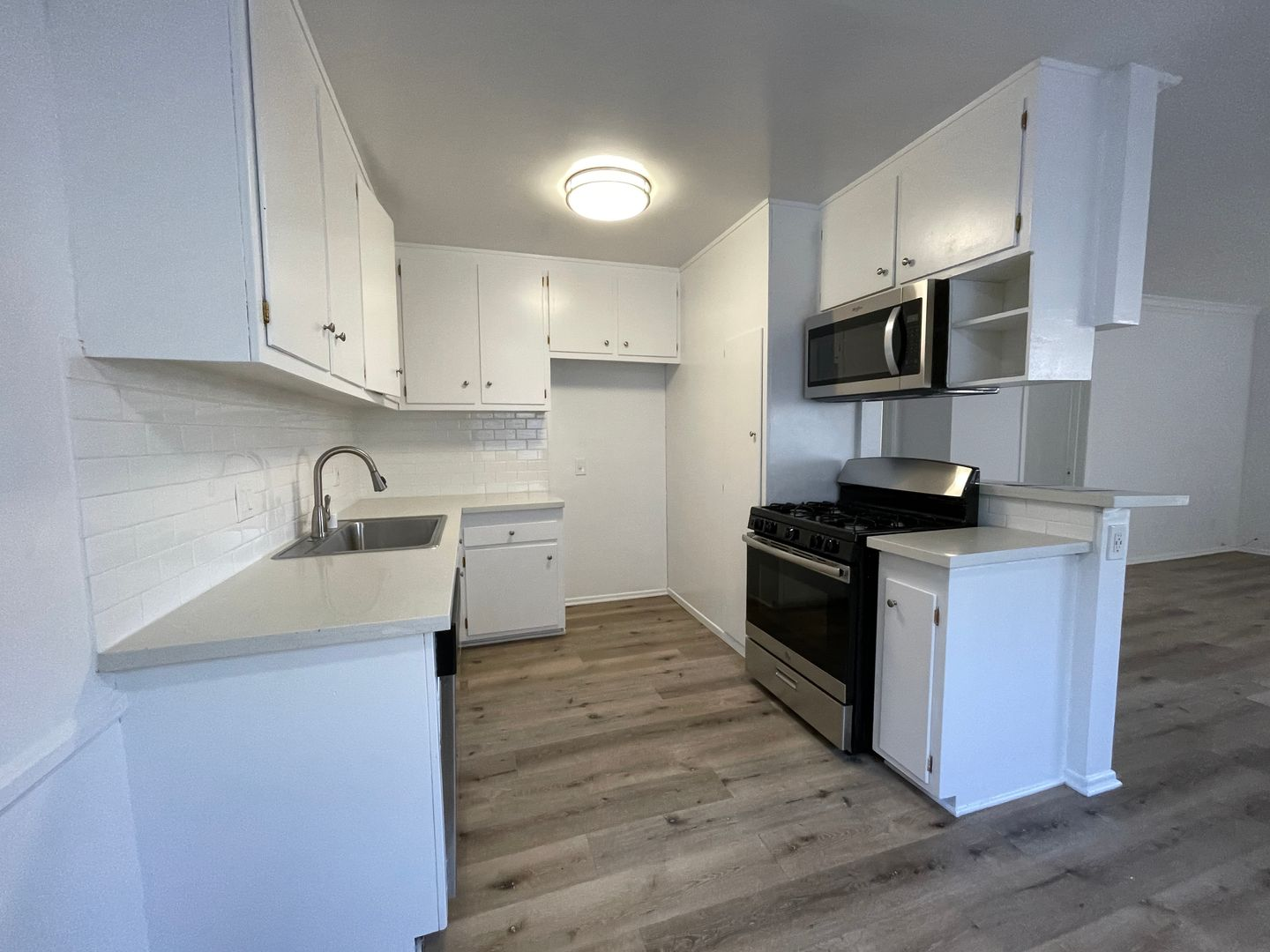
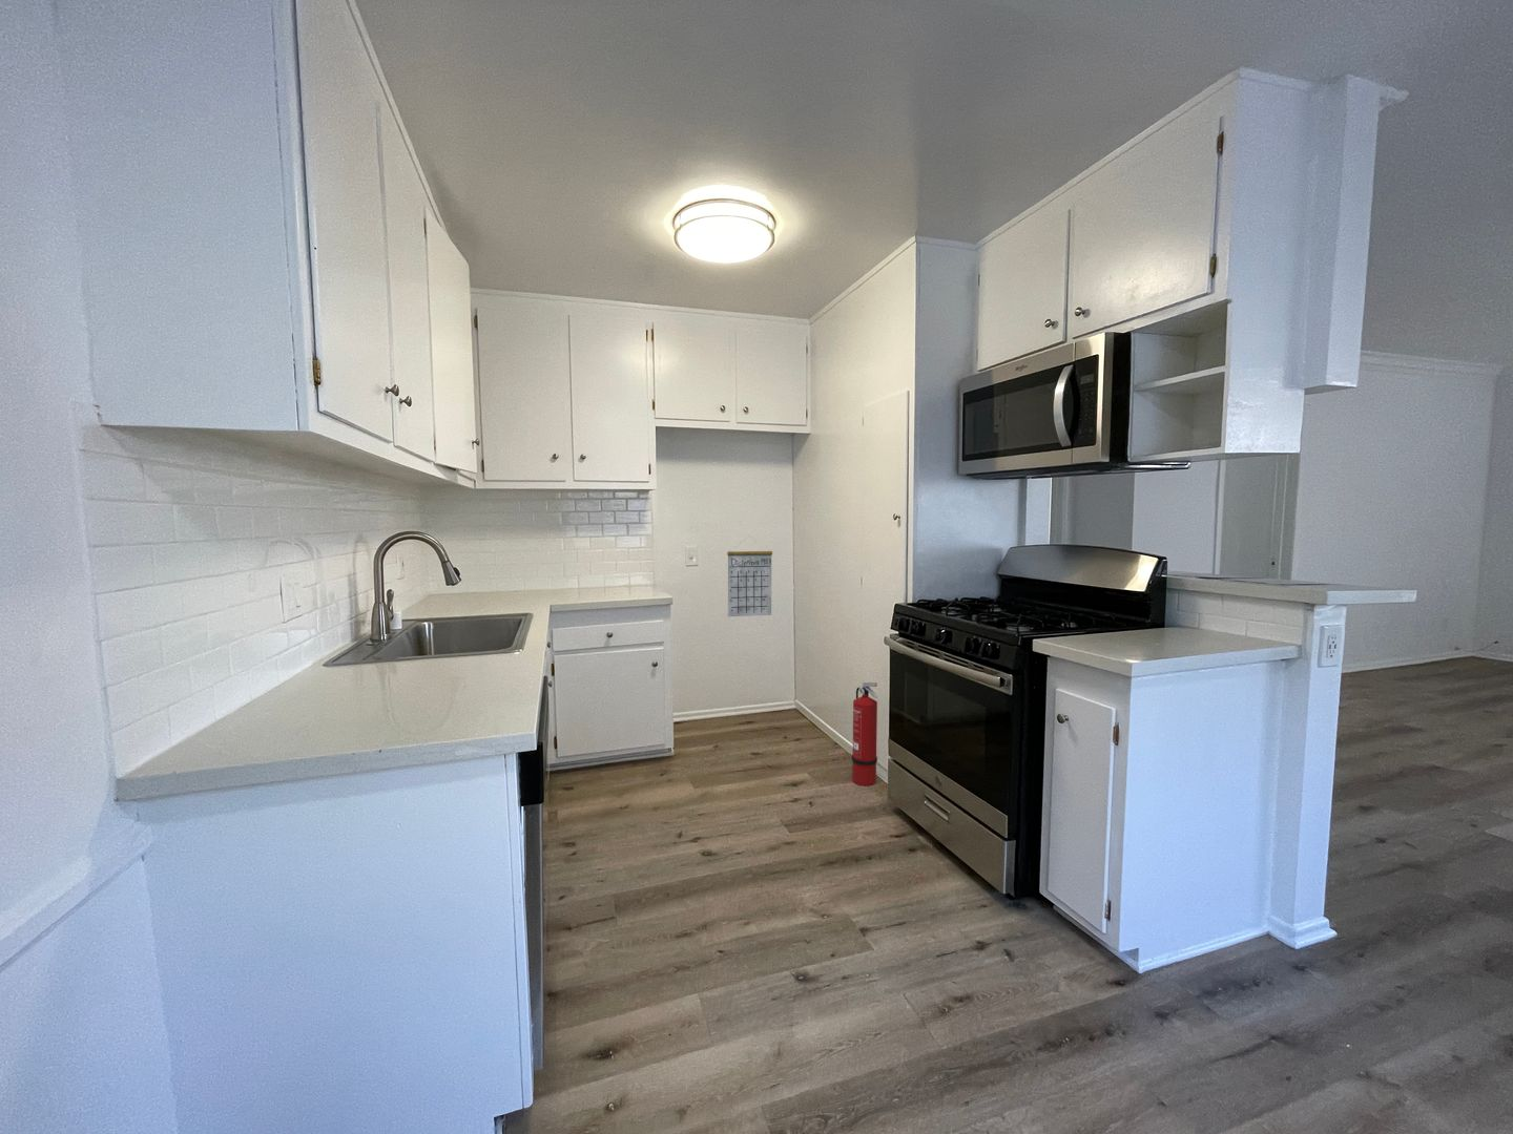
+ fire extinguisher (866, 730)
+ calendar (749, 575)
